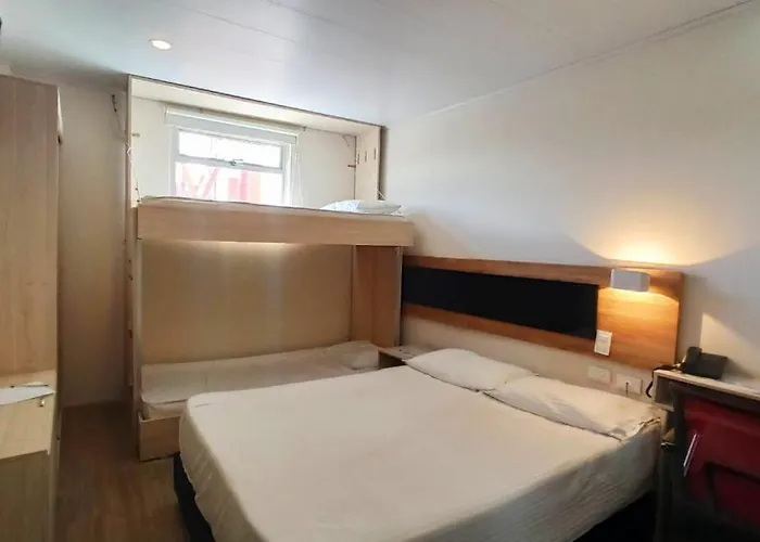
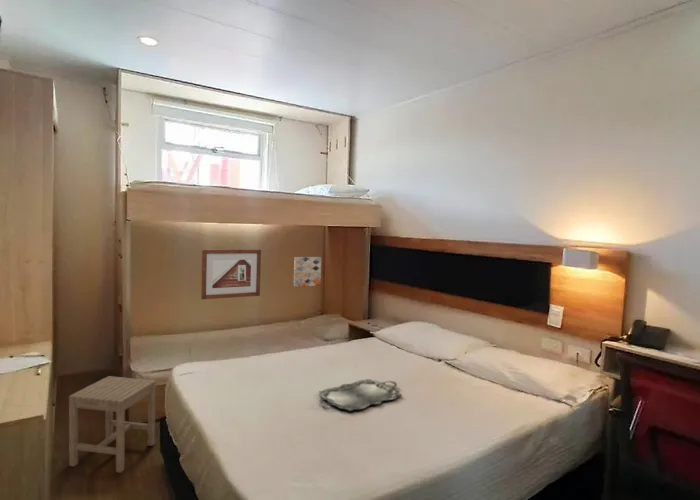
+ stool (114, 421)
+ serving tray (360, 393)
+ wall art (307, 271)
+ picture frame (232, 273)
